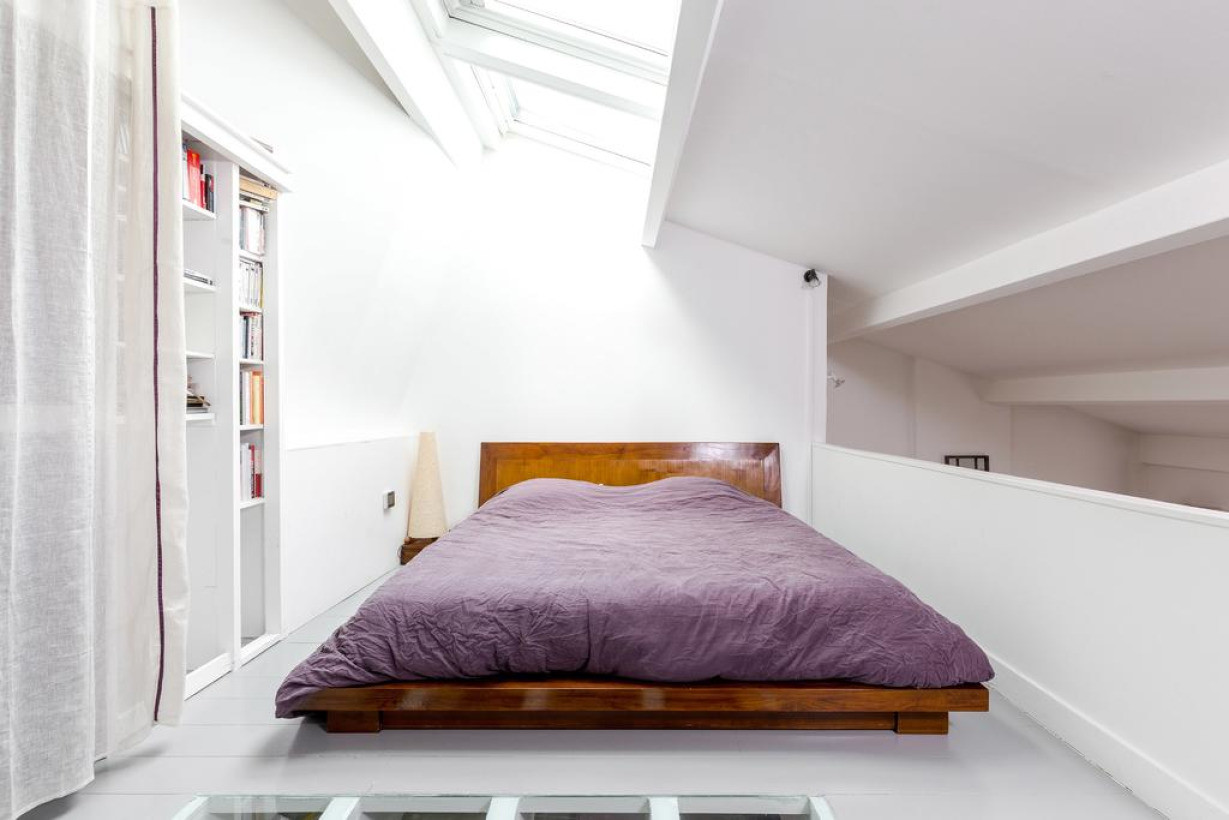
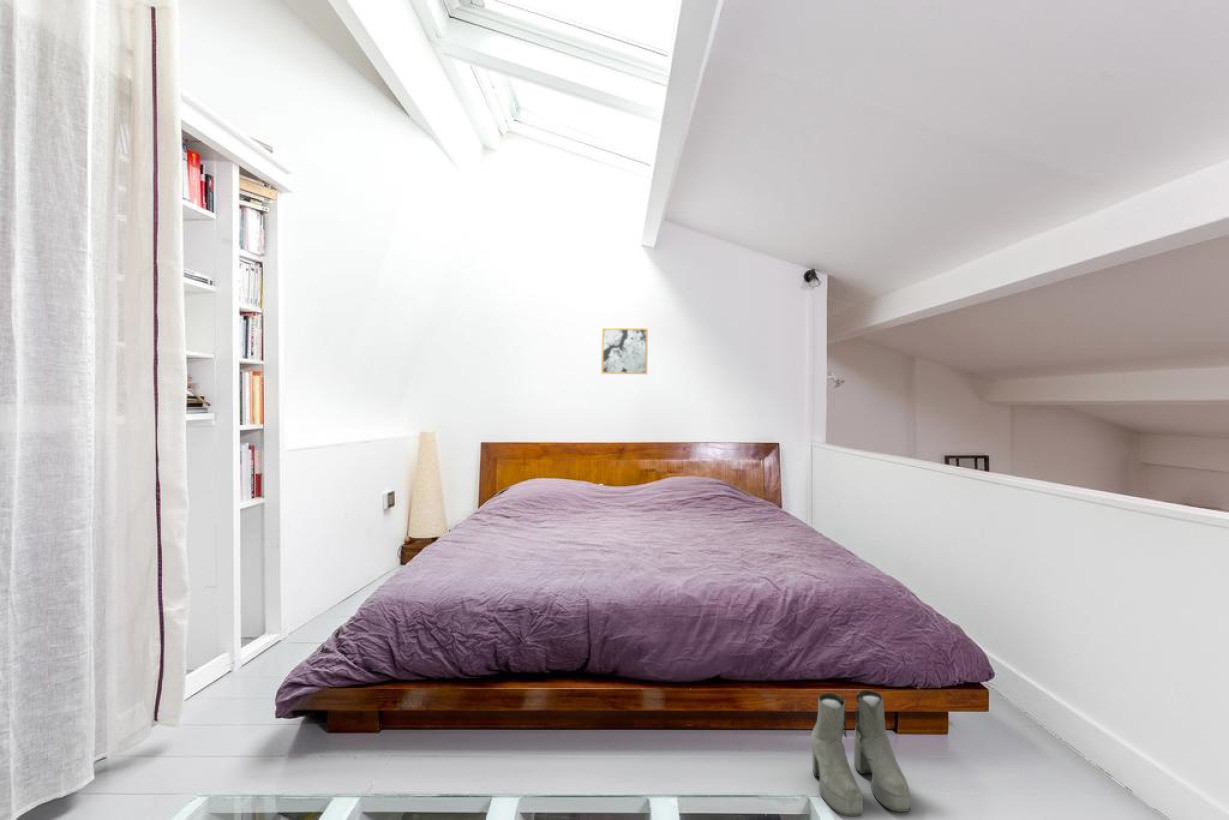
+ wall art (624, 350)
+ boots (858, 746)
